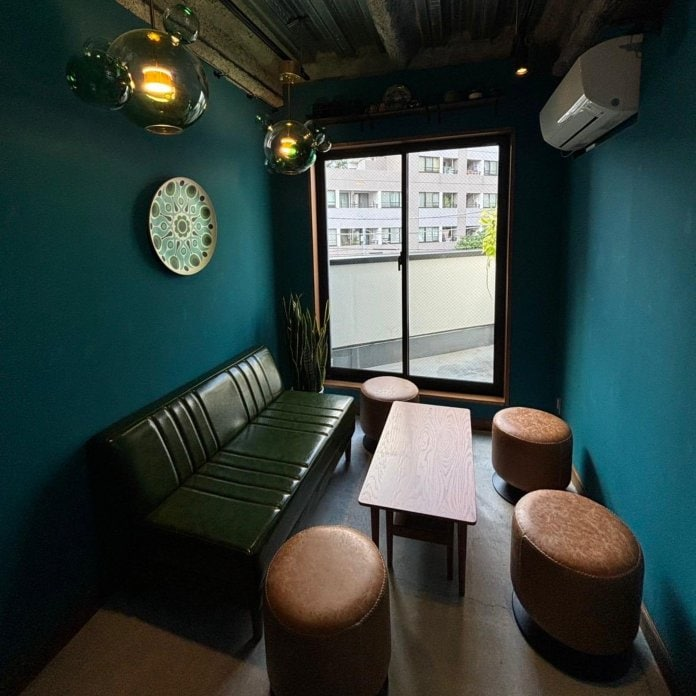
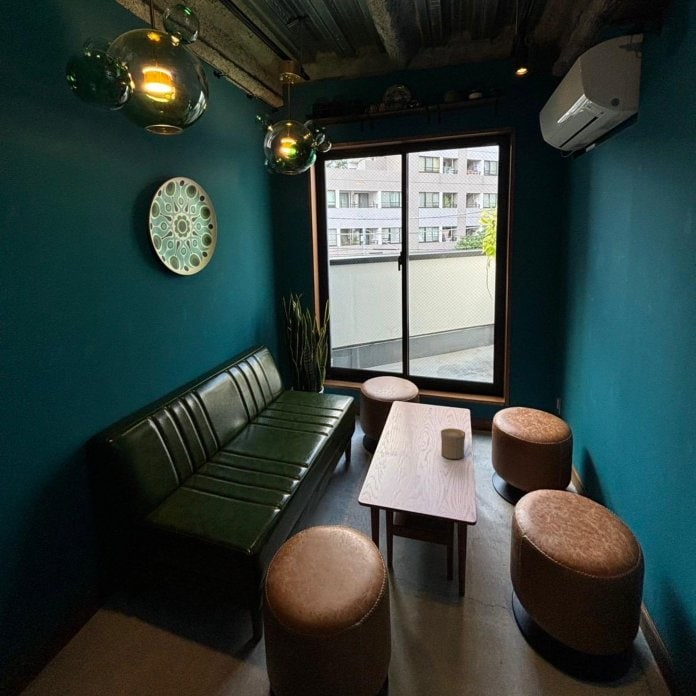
+ cup (452, 443)
